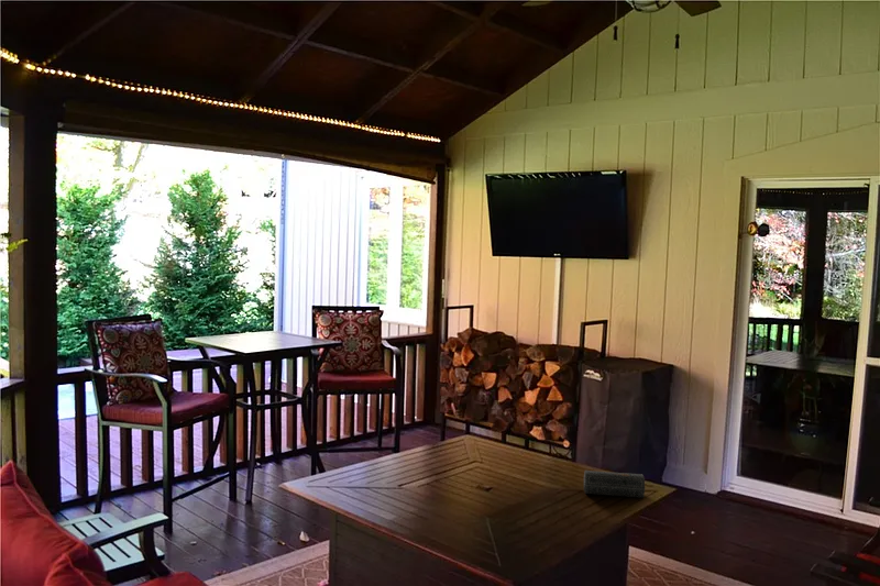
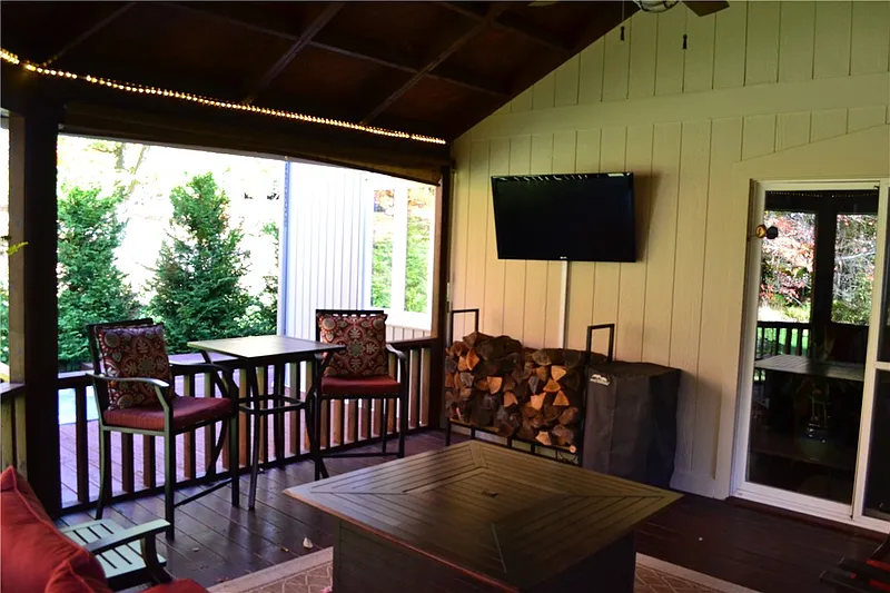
- speaker (614, 484)
